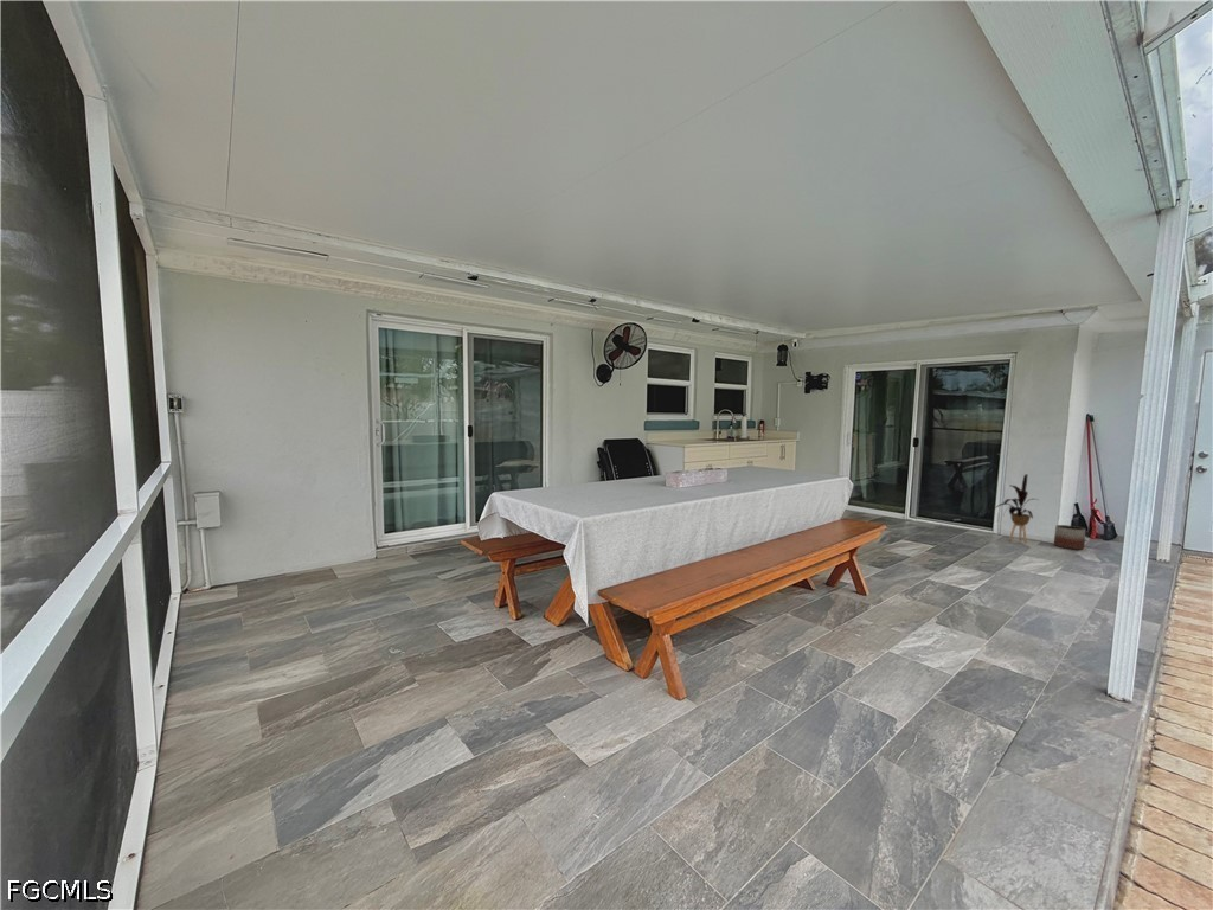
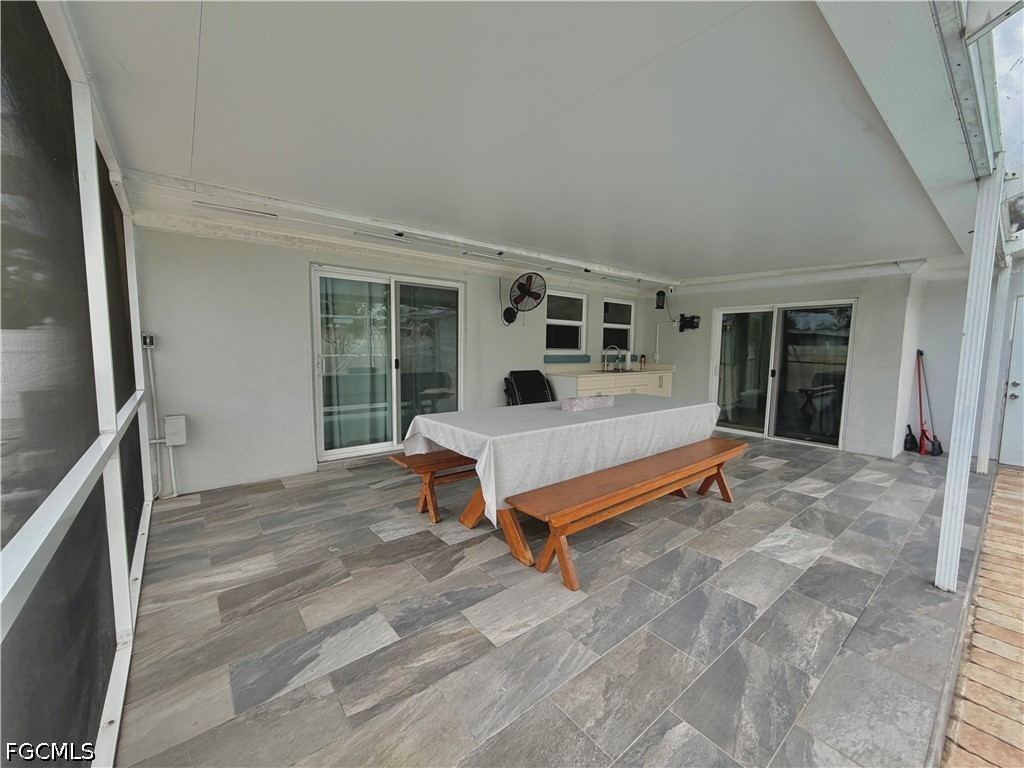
- house plant (1015, 507)
- planter (1068, 537)
